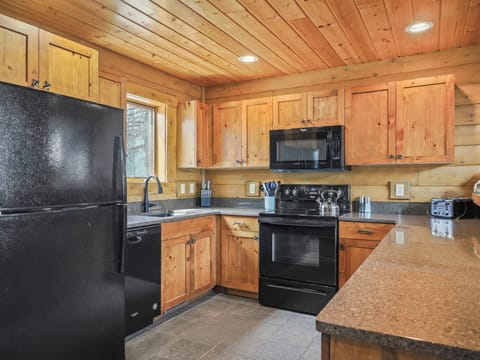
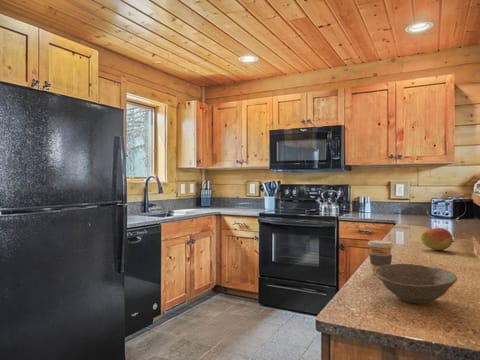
+ bowl (413, 285)
+ coffee cup (380, 257)
+ fruit (437, 238)
